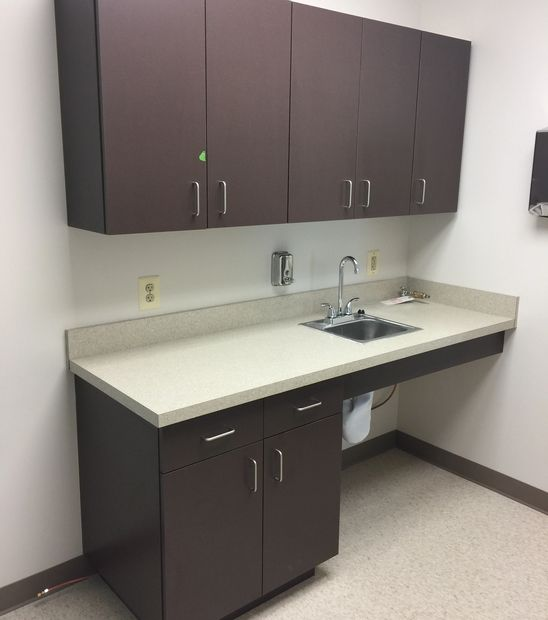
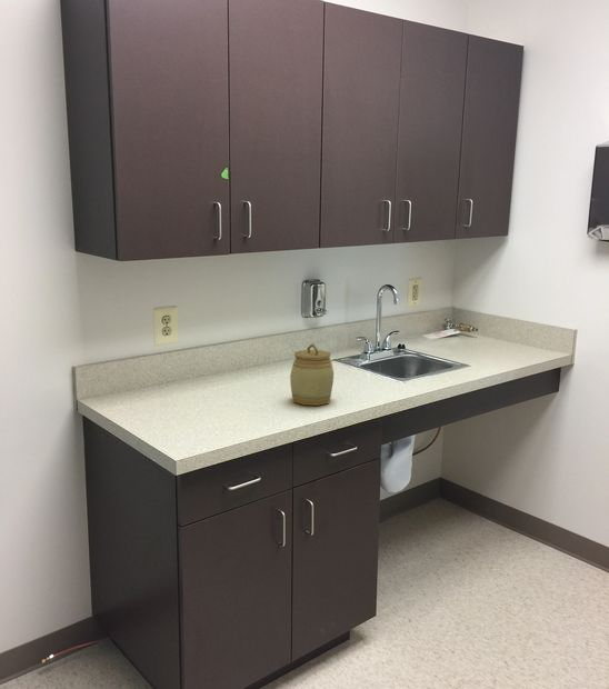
+ jar (312, 371)
